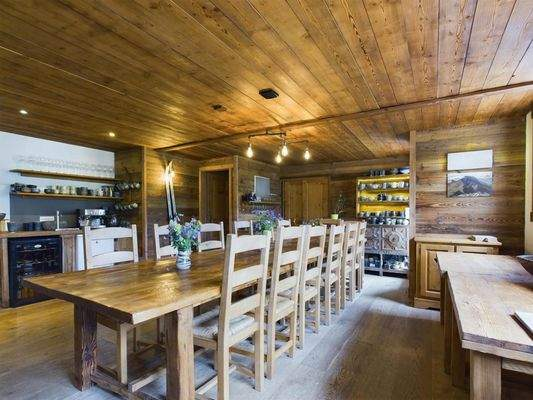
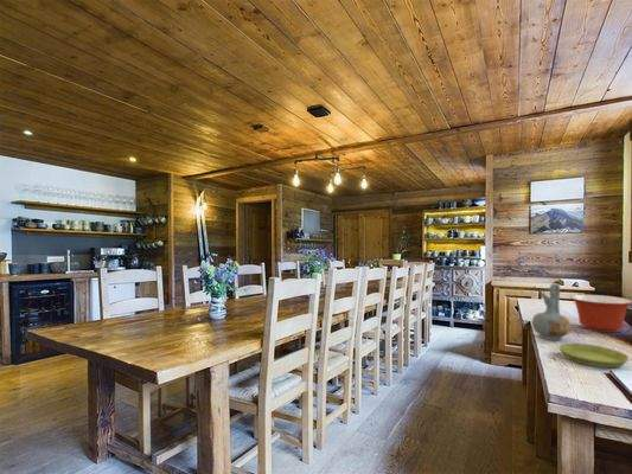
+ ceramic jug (550, 310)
+ mixing bowl (600, 314)
+ saucer (592, 356)
